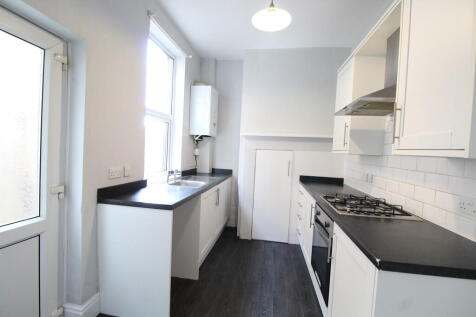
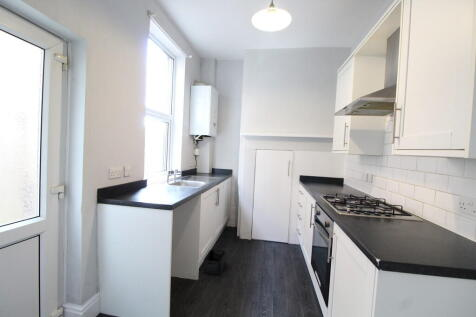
+ storage bin (215, 261)
